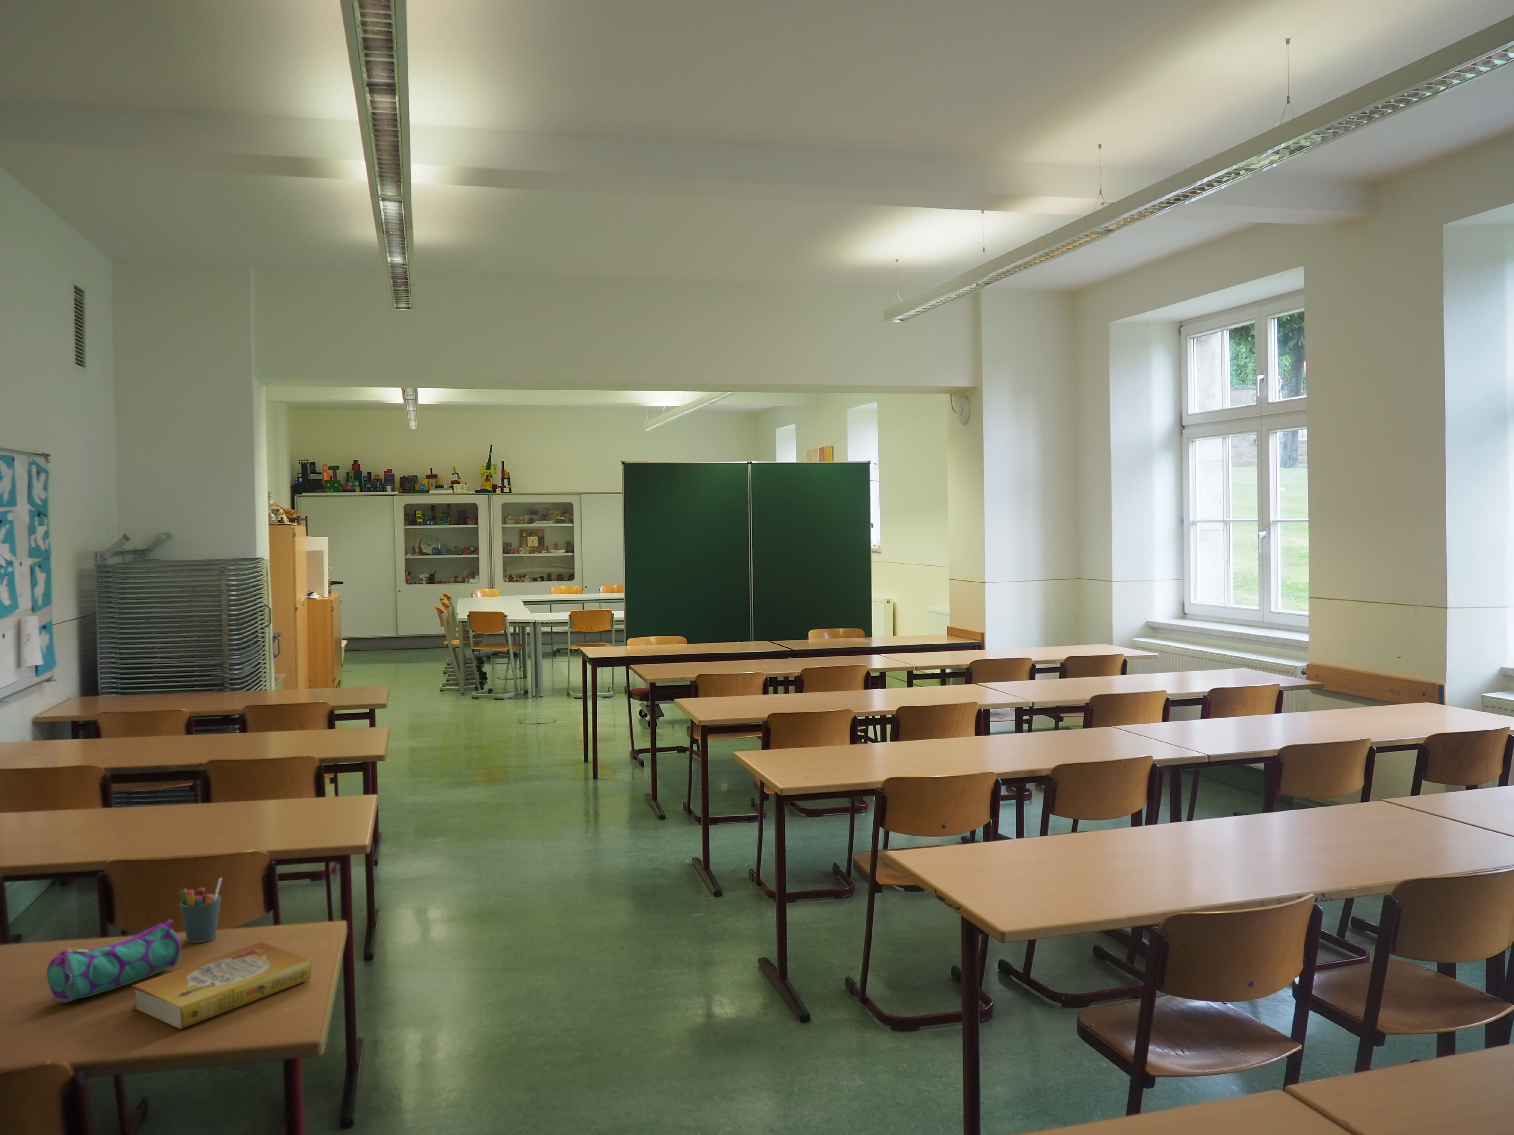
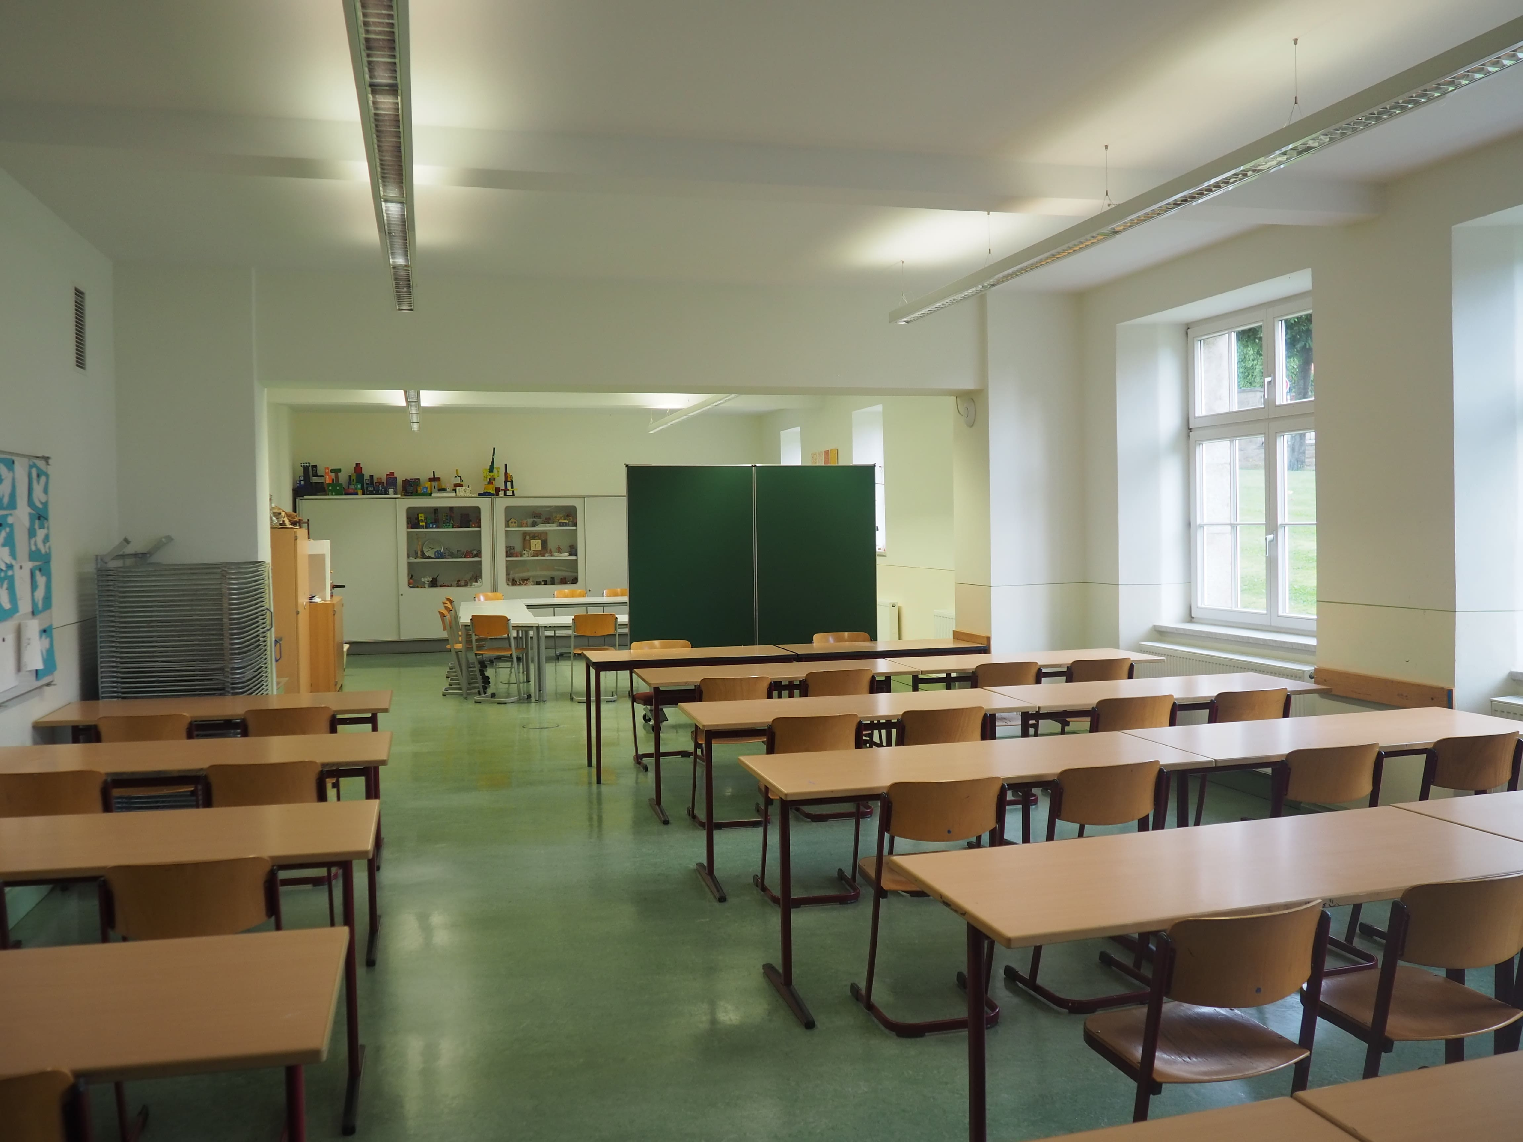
- pen holder (200, 910)
- book (224, 982)
- pencil case (117, 960)
